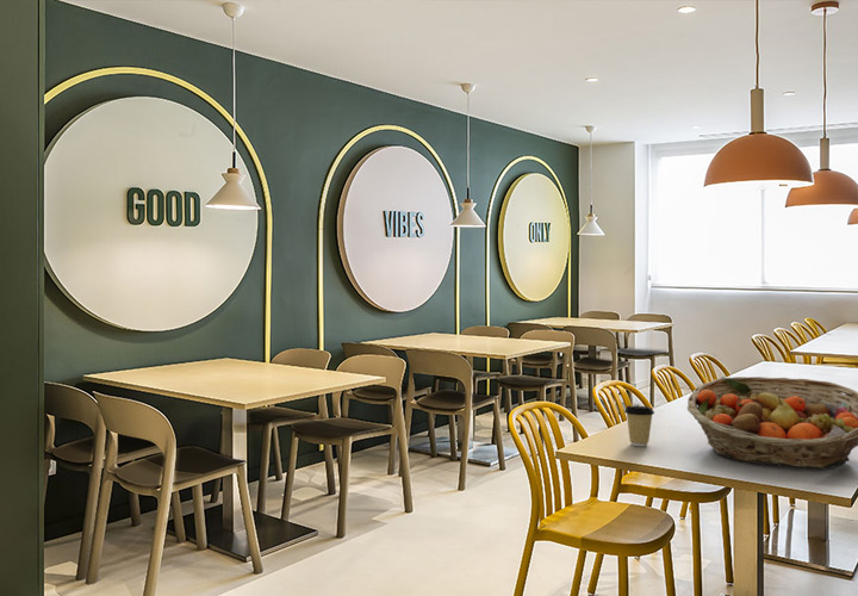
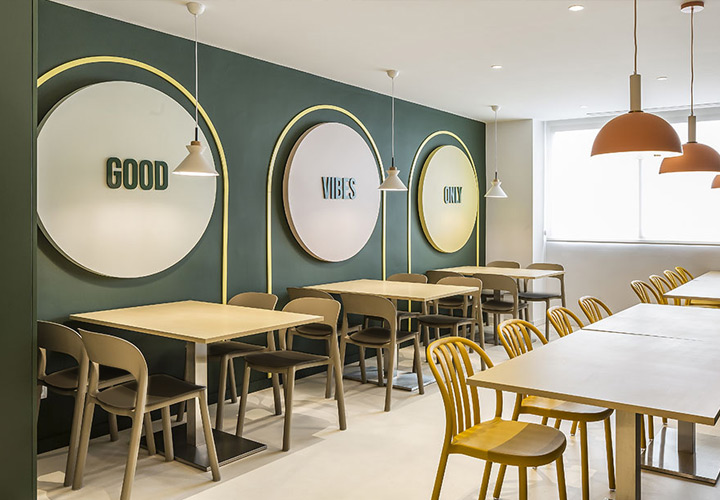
- coffee cup (639, 424)
- fruit basket (777, 418)
